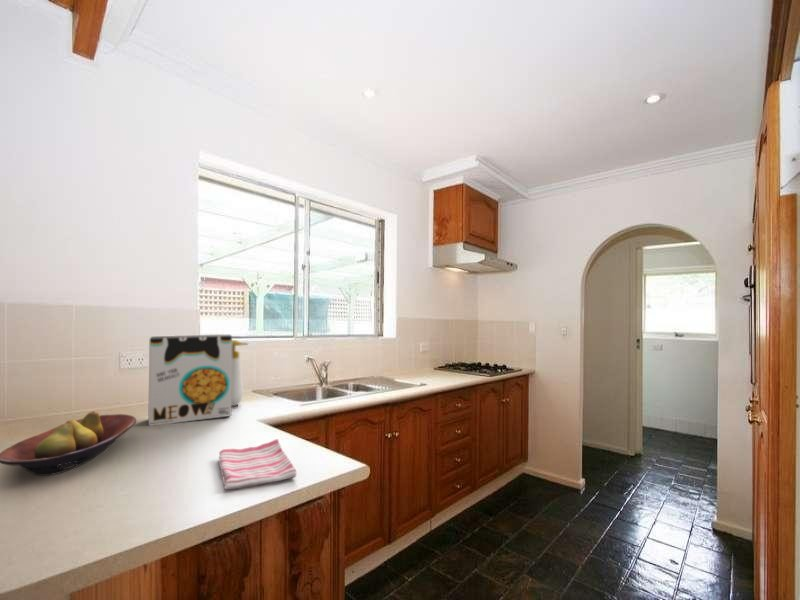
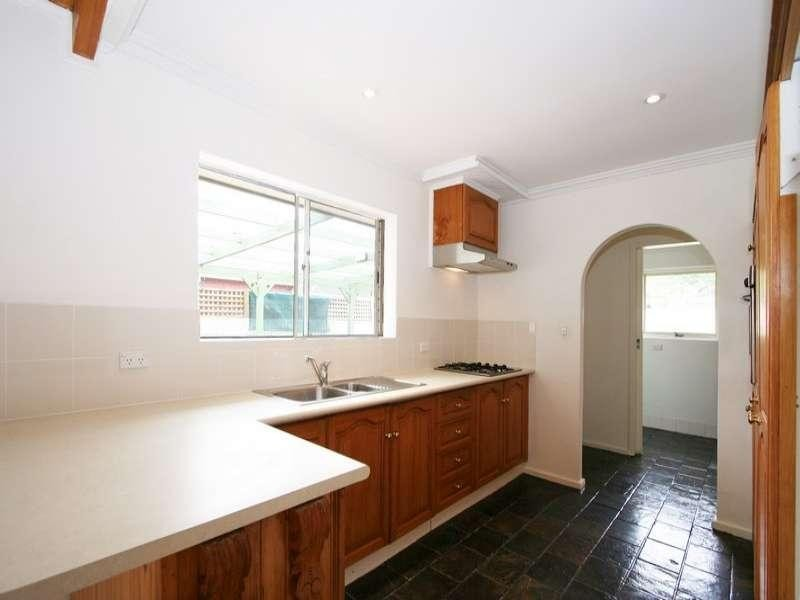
- cereal box (192, 376)
- soap bottle (235, 371)
- fruit bowl (76, 436)
- dish towel (255, 461)
